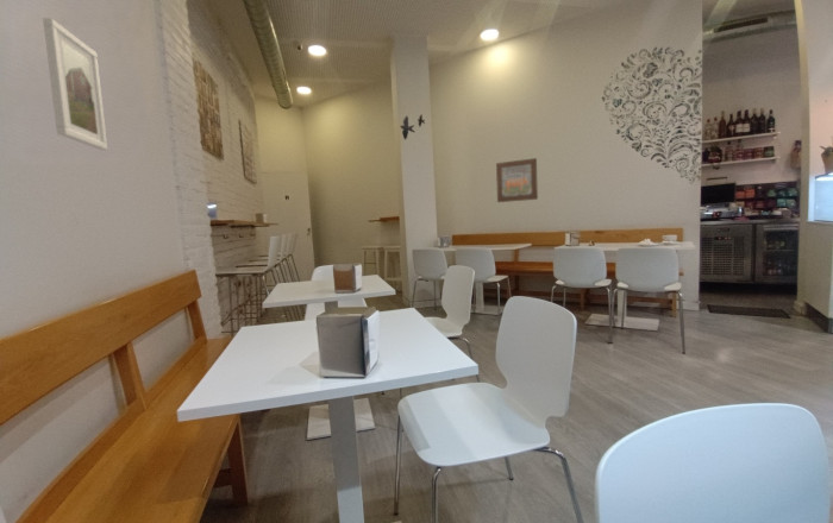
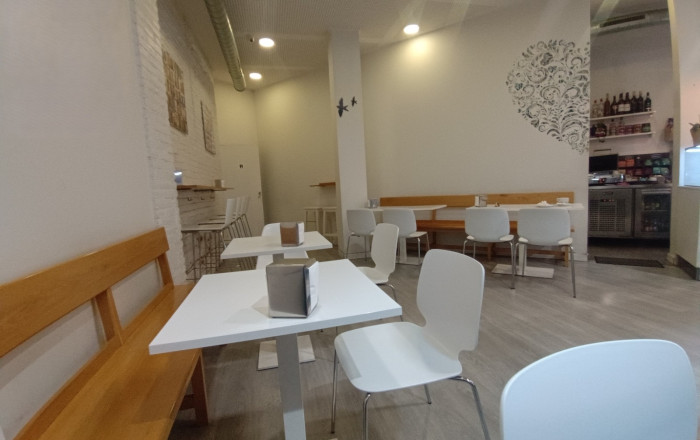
- wall art (516, 181)
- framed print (79, 89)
